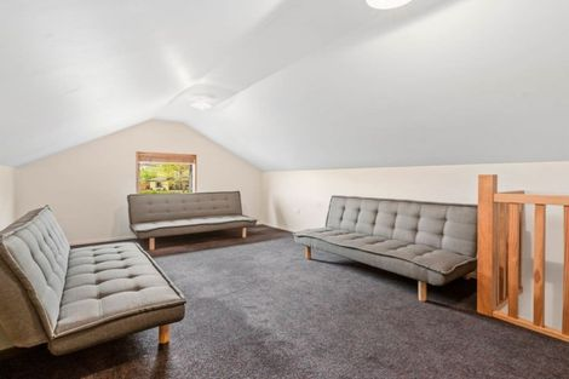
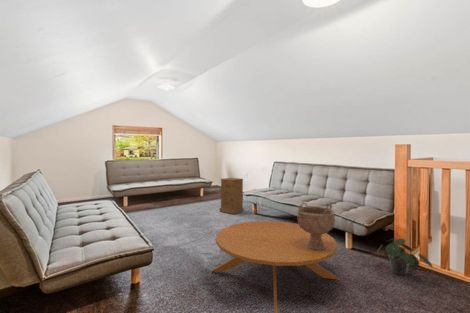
+ potted plant (400, 255)
+ decorative bowl (315, 225)
+ coffee table (273, 255)
+ nightstand (231, 195)
